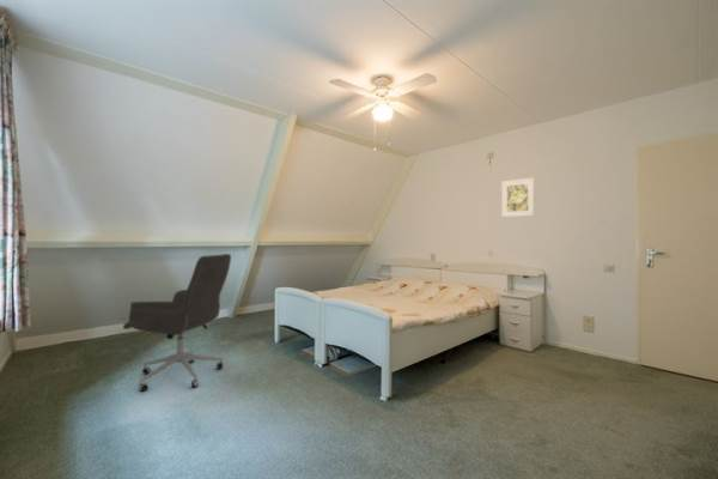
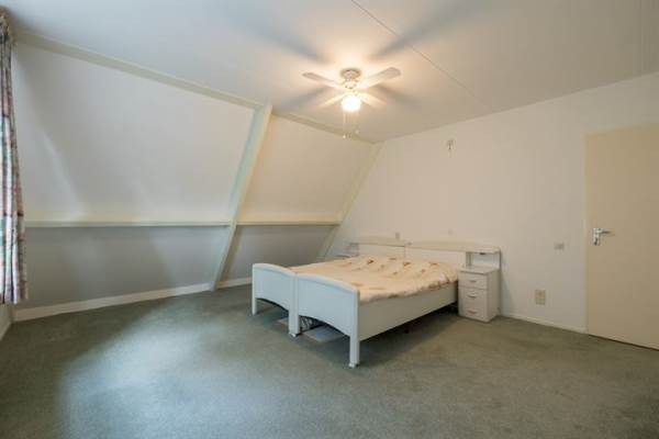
- office chair (182, 315)
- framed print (517, 198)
